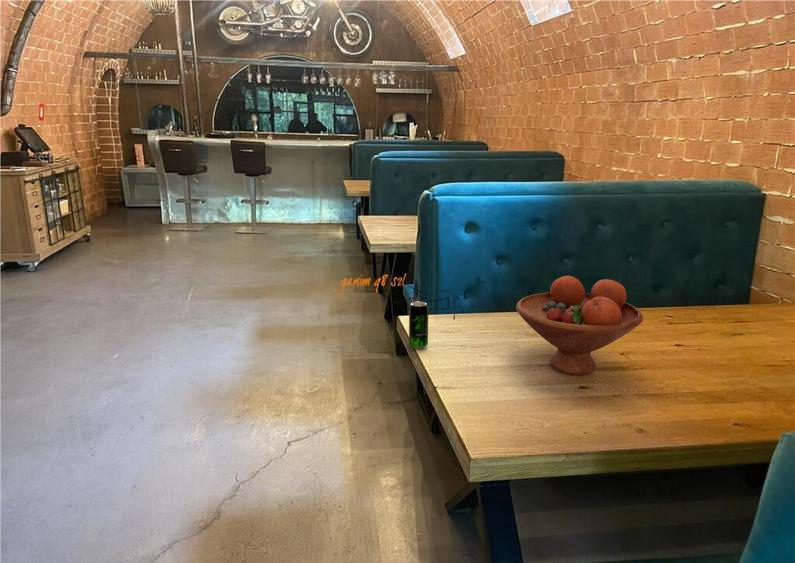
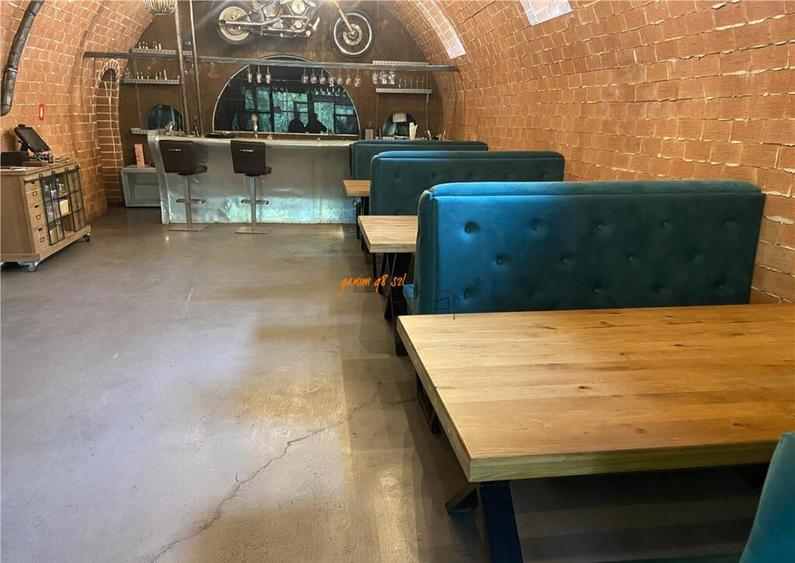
- fruit bowl (576, 326)
- beverage can (418, 325)
